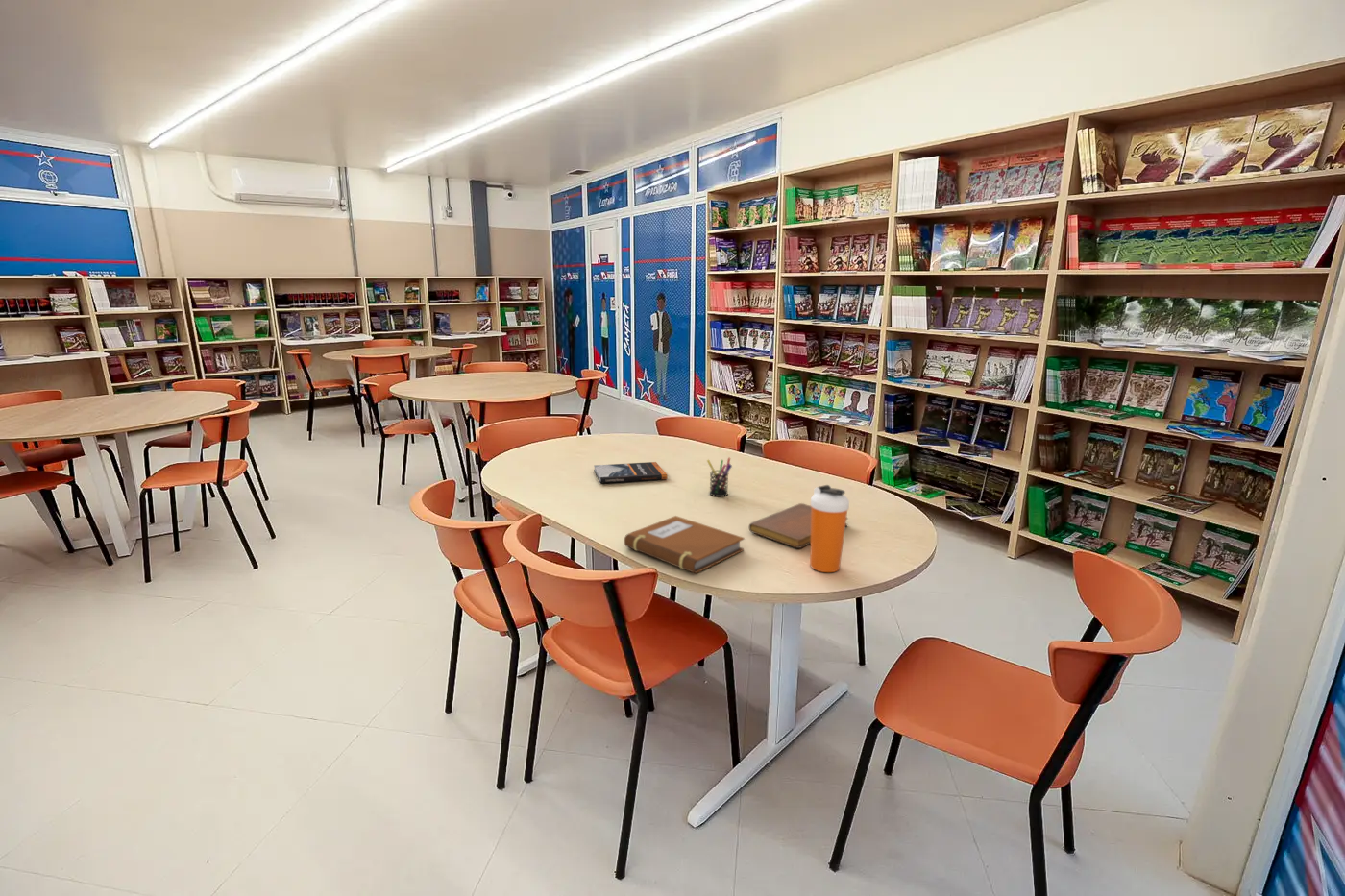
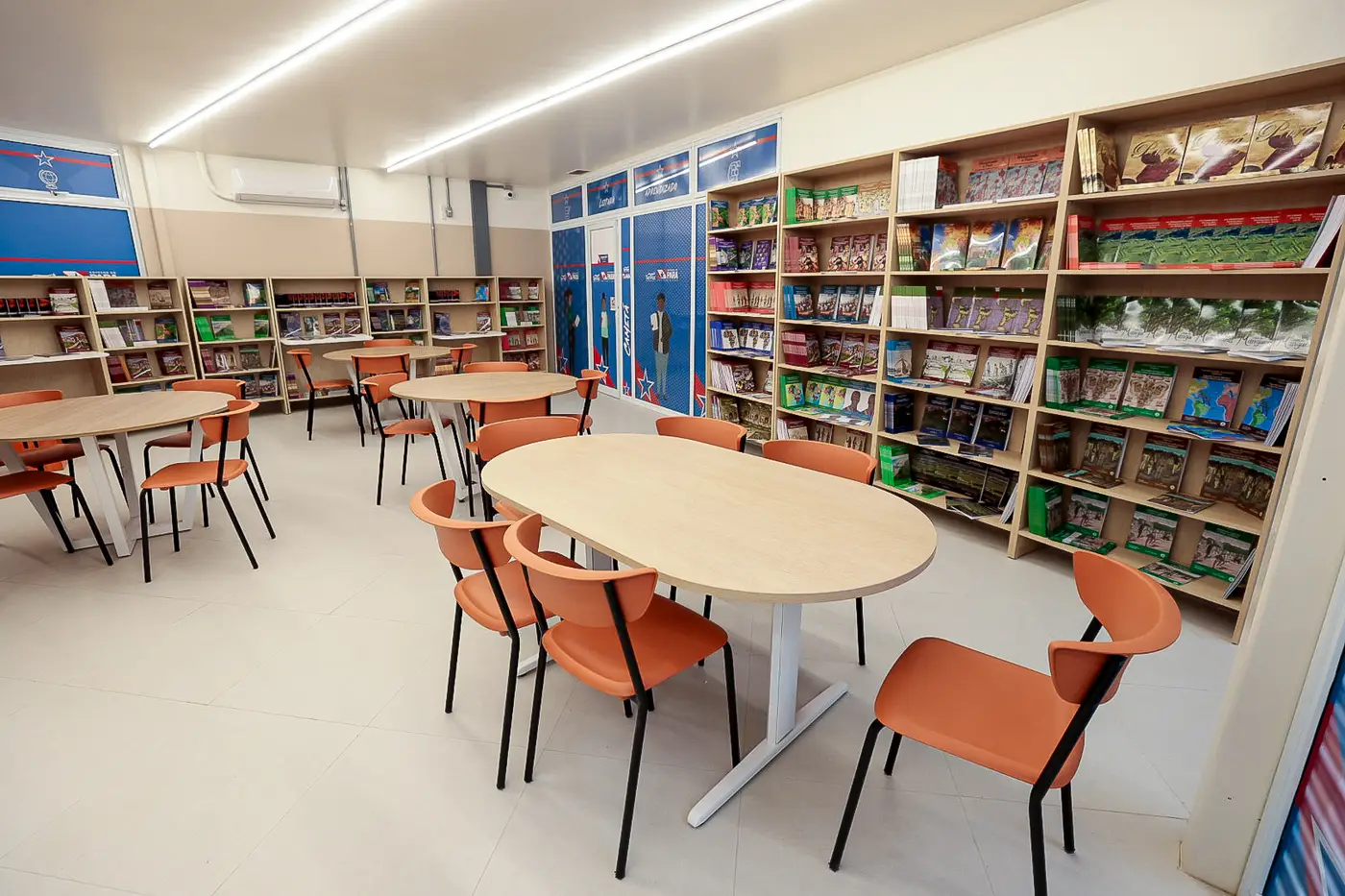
- pen holder (721, 474)
- notebook (681, 542)
- book (629, 472)
- shaker bottle (827, 528)
- notebook (798, 523)
